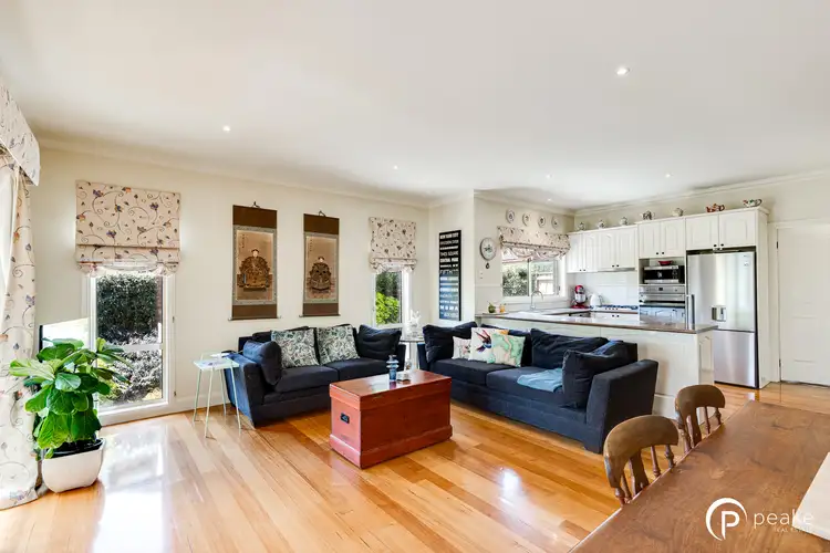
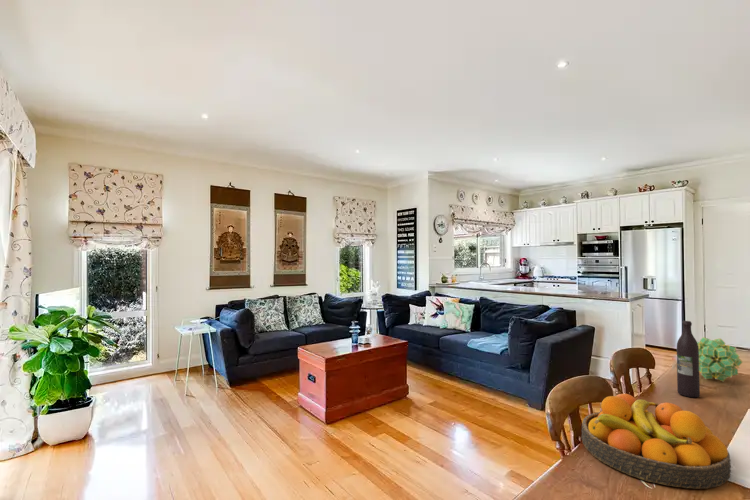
+ wine bottle (687, 357)
+ decorative ball (713, 358)
+ fruit bowl (649, 427)
